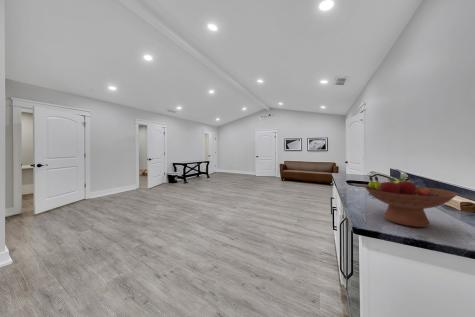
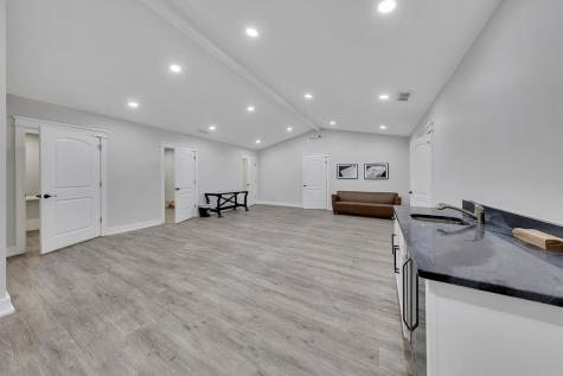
- fruit bowl (405, 199)
